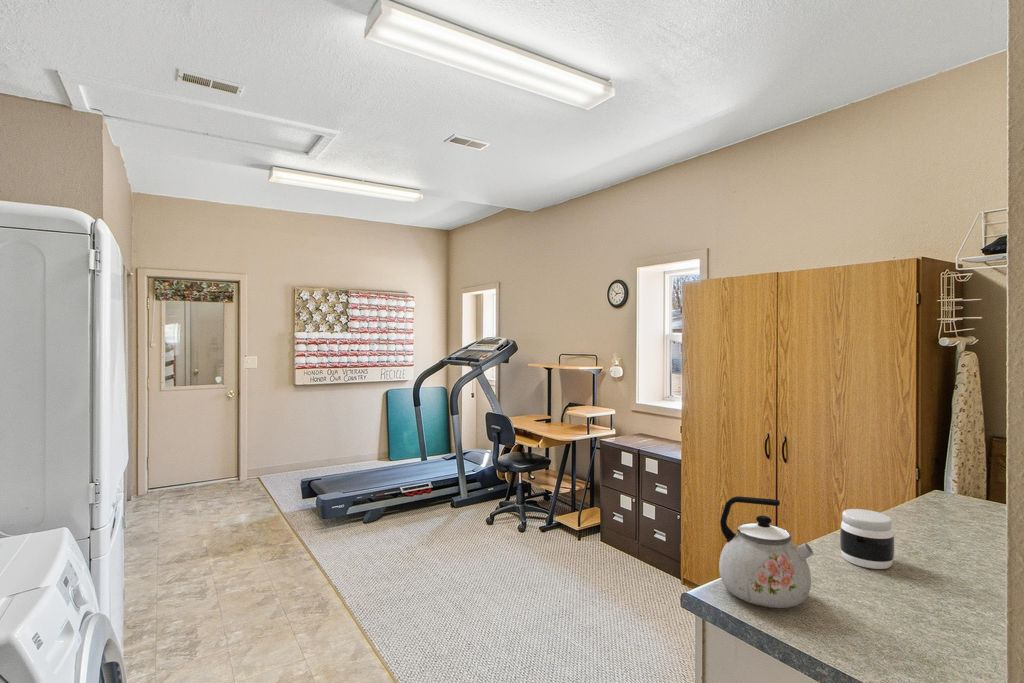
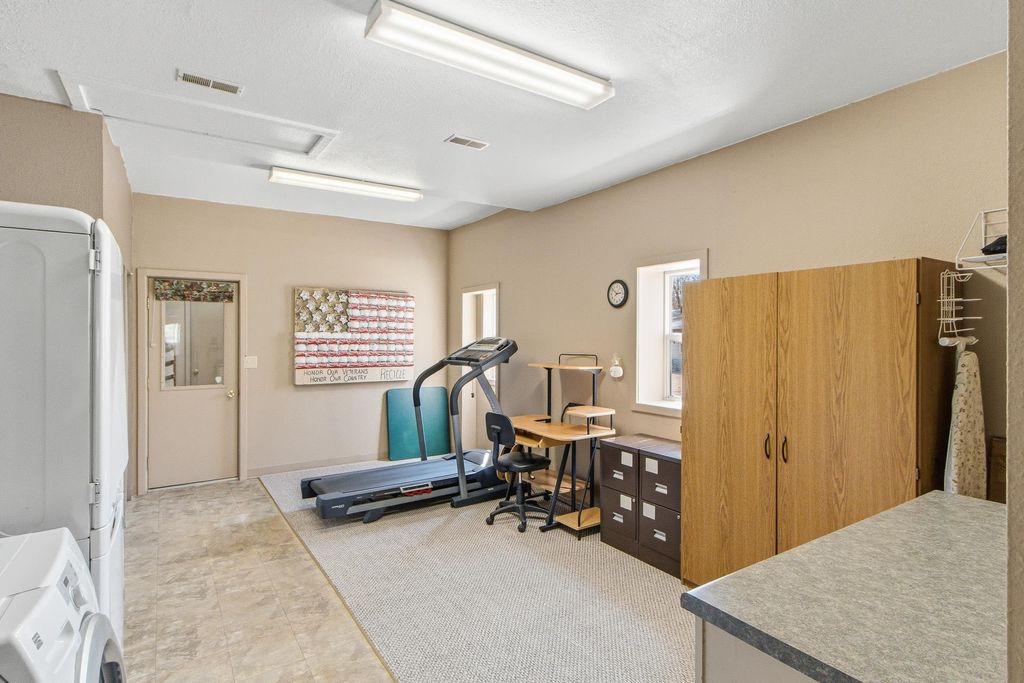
- kettle (764, 546)
- jar (866, 537)
